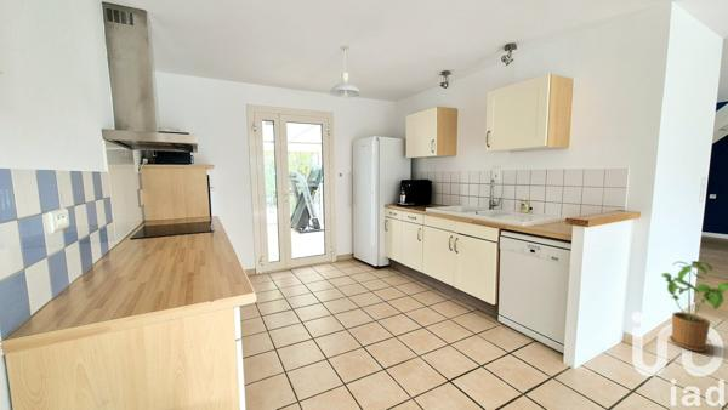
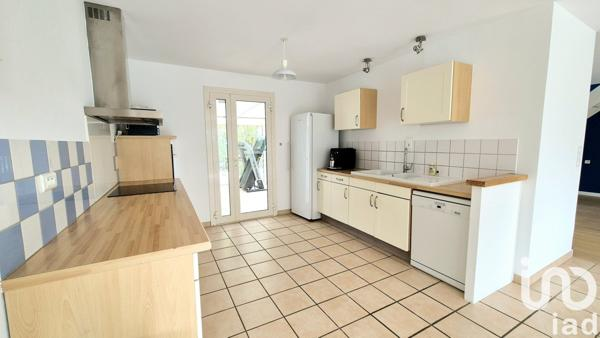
- house plant (696, 304)
